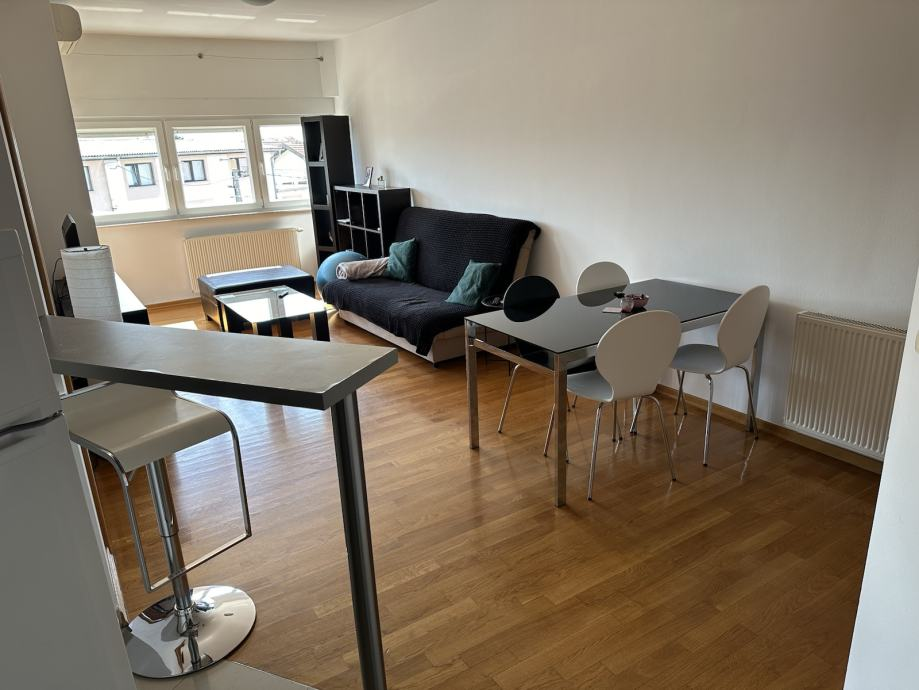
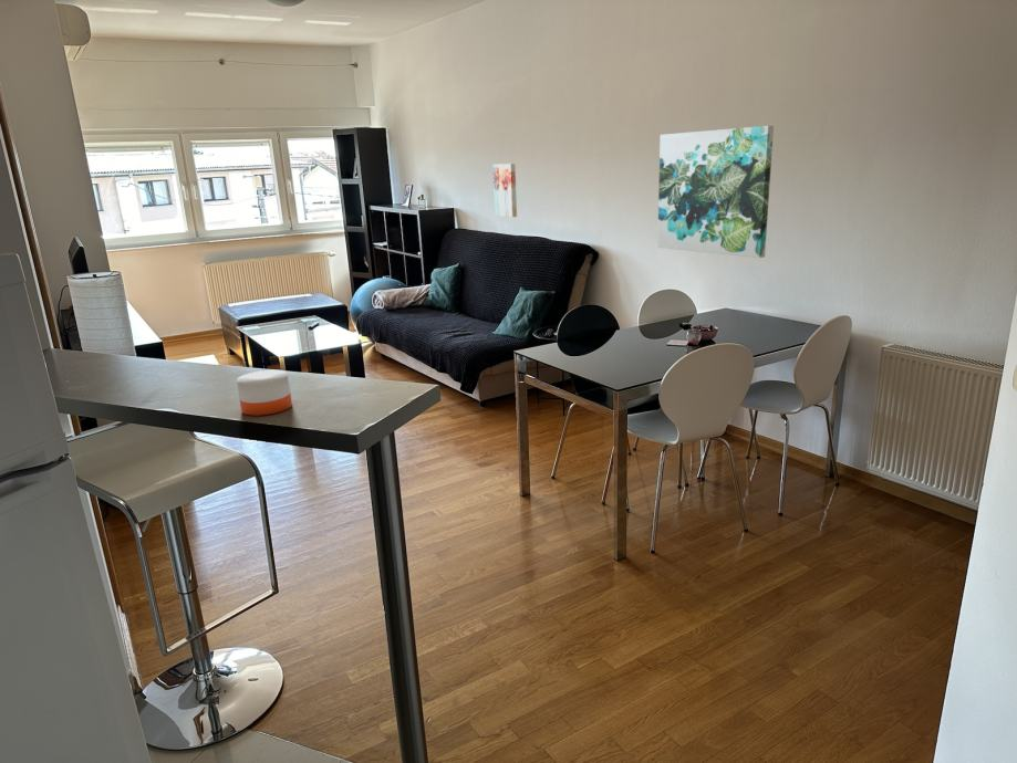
+ wall art (505, 190)
+ wall art (709, 192)
+ candle (261, 375)
